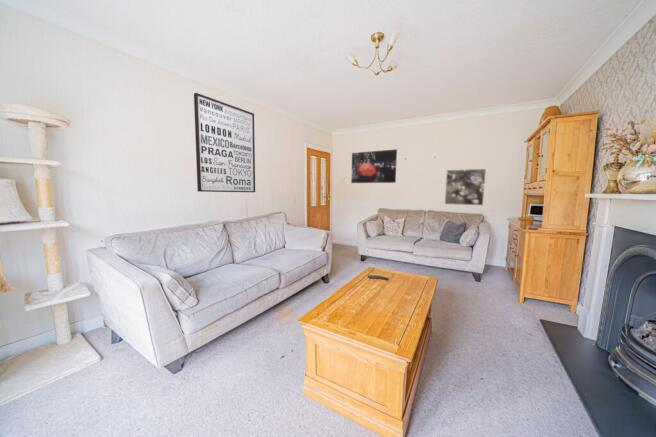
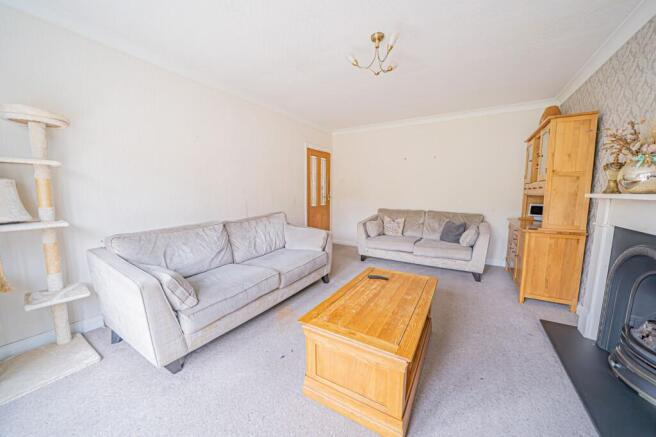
- wall art (372, 167)
- wall art (228, 149)
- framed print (464, 187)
